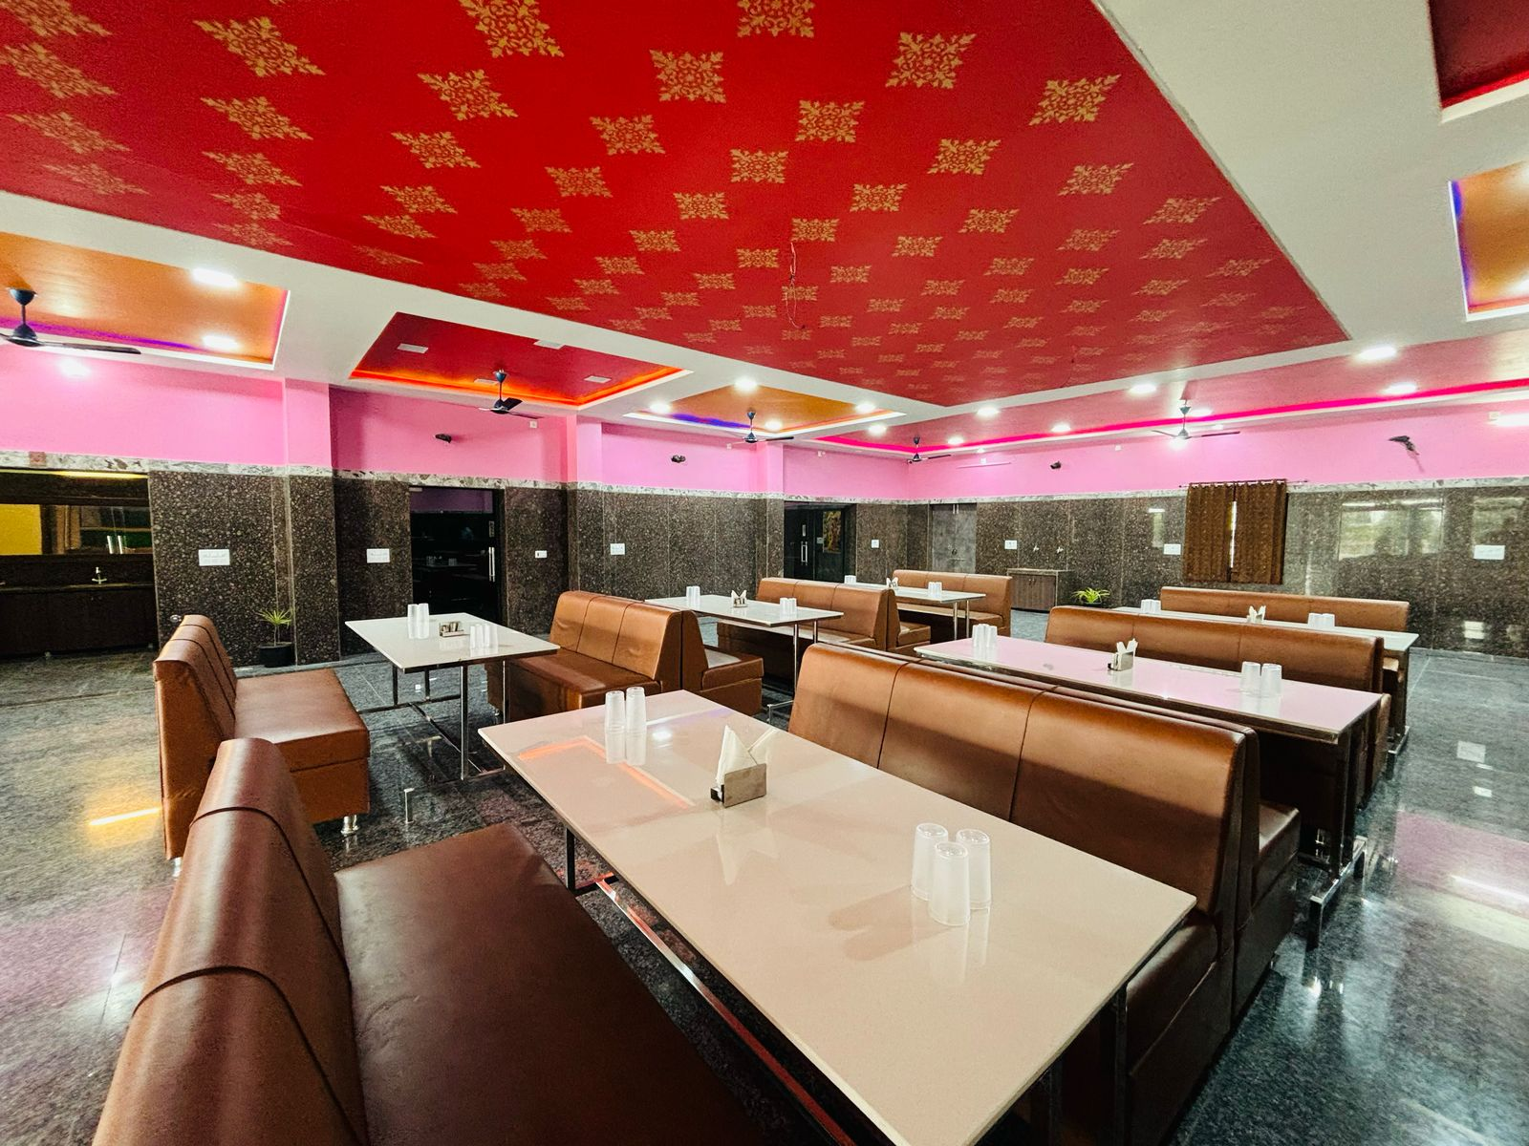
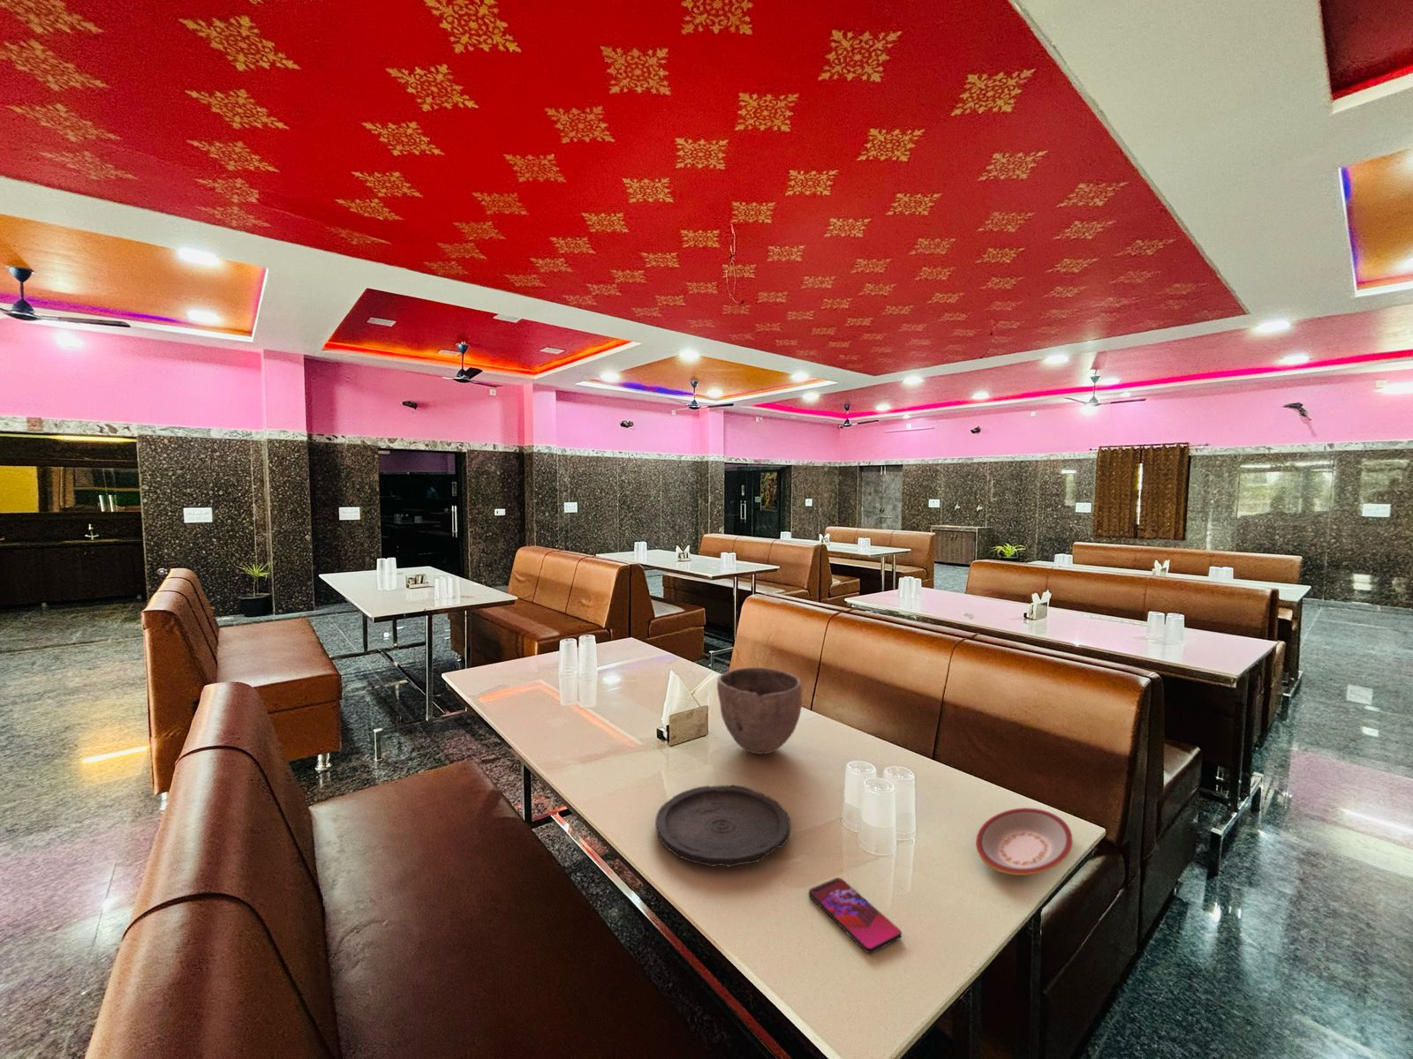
+ plate (722, 822)
+ bowl (759, 713)
+ plate (1024, 843)
+ smartphone (852, 912)
